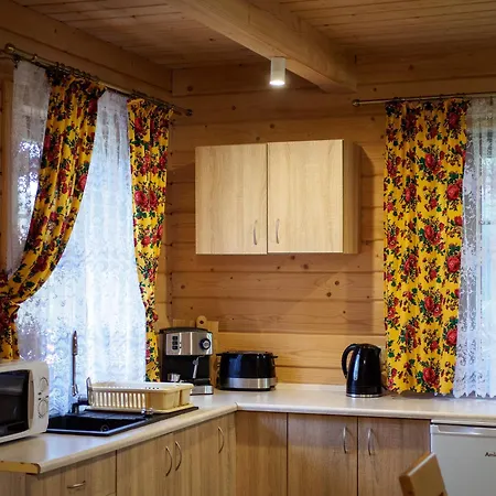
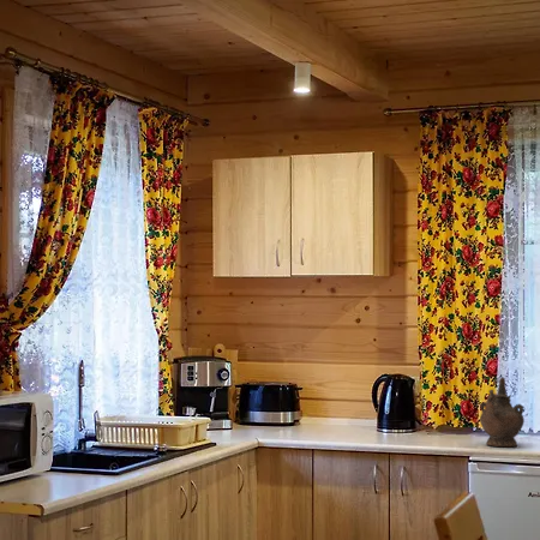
+ ceremonial vessel (500, 412)
